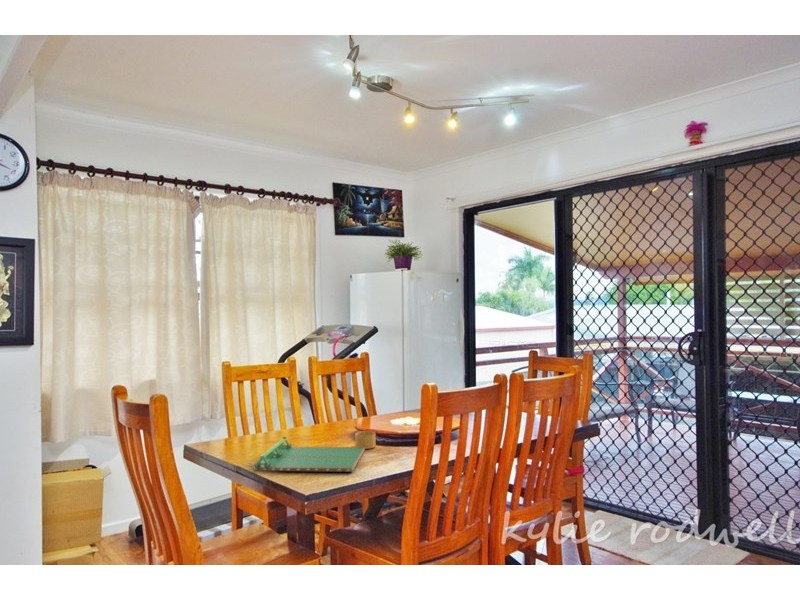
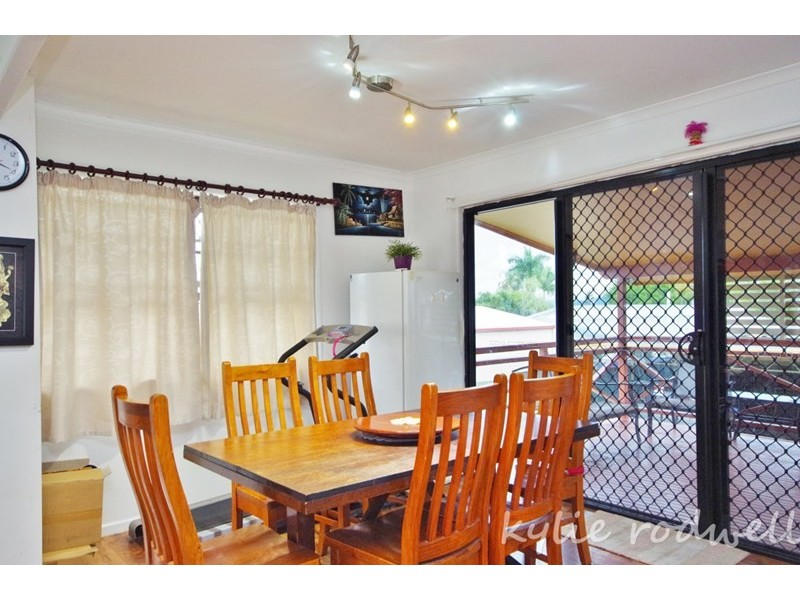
- placemat (306, 449)
